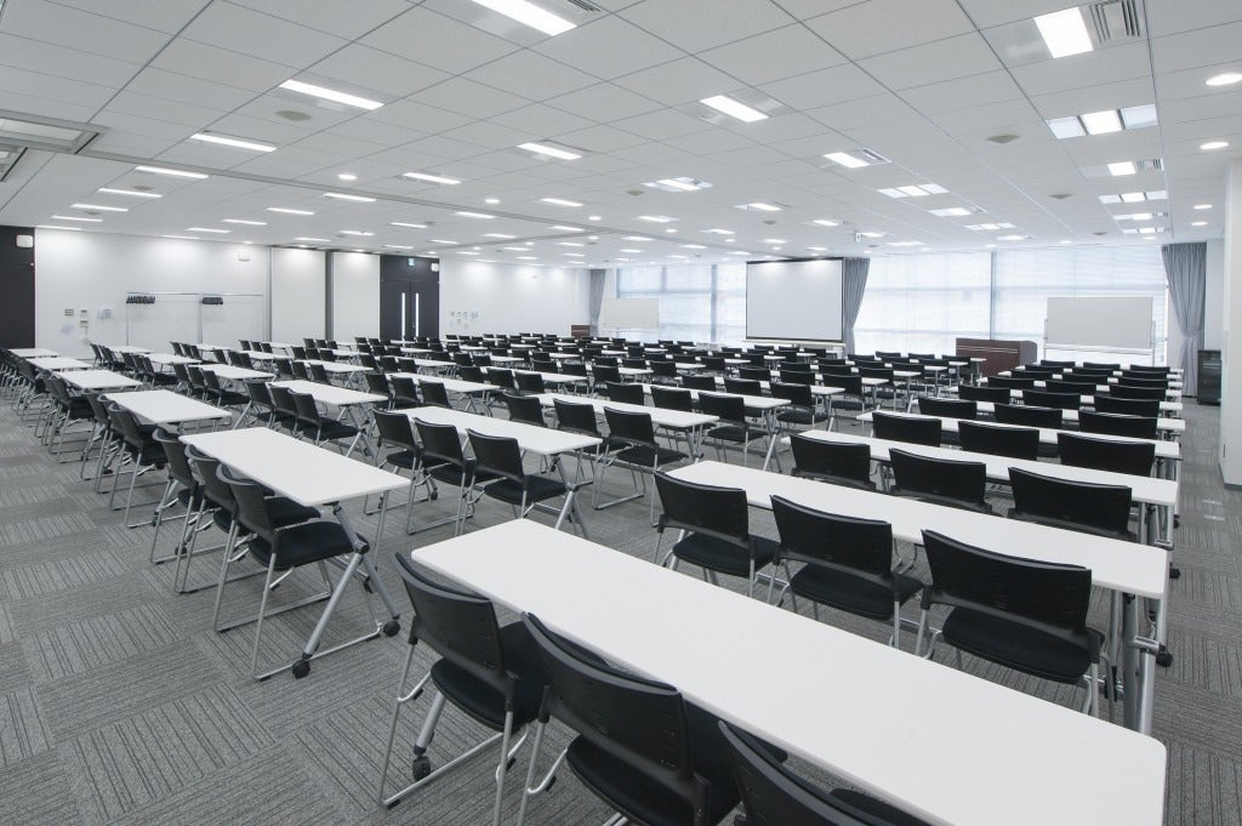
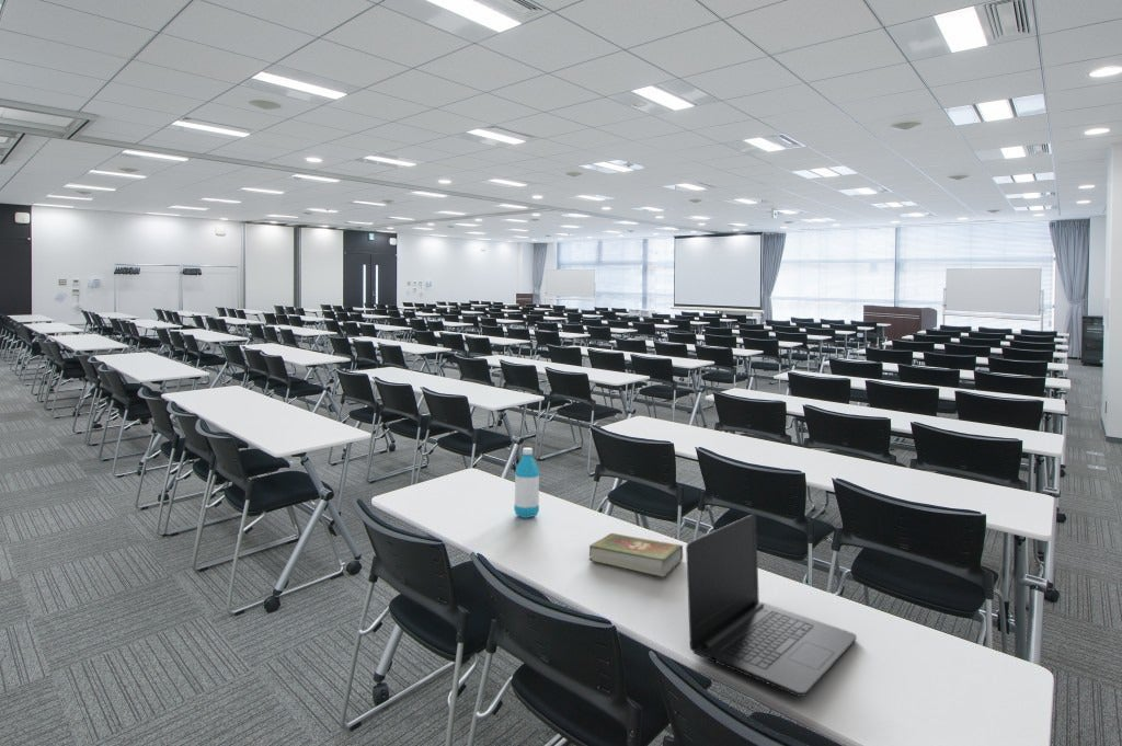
+ book (636, 551)
+ laptop (770, 605)
+ water bottle (527, 482)
